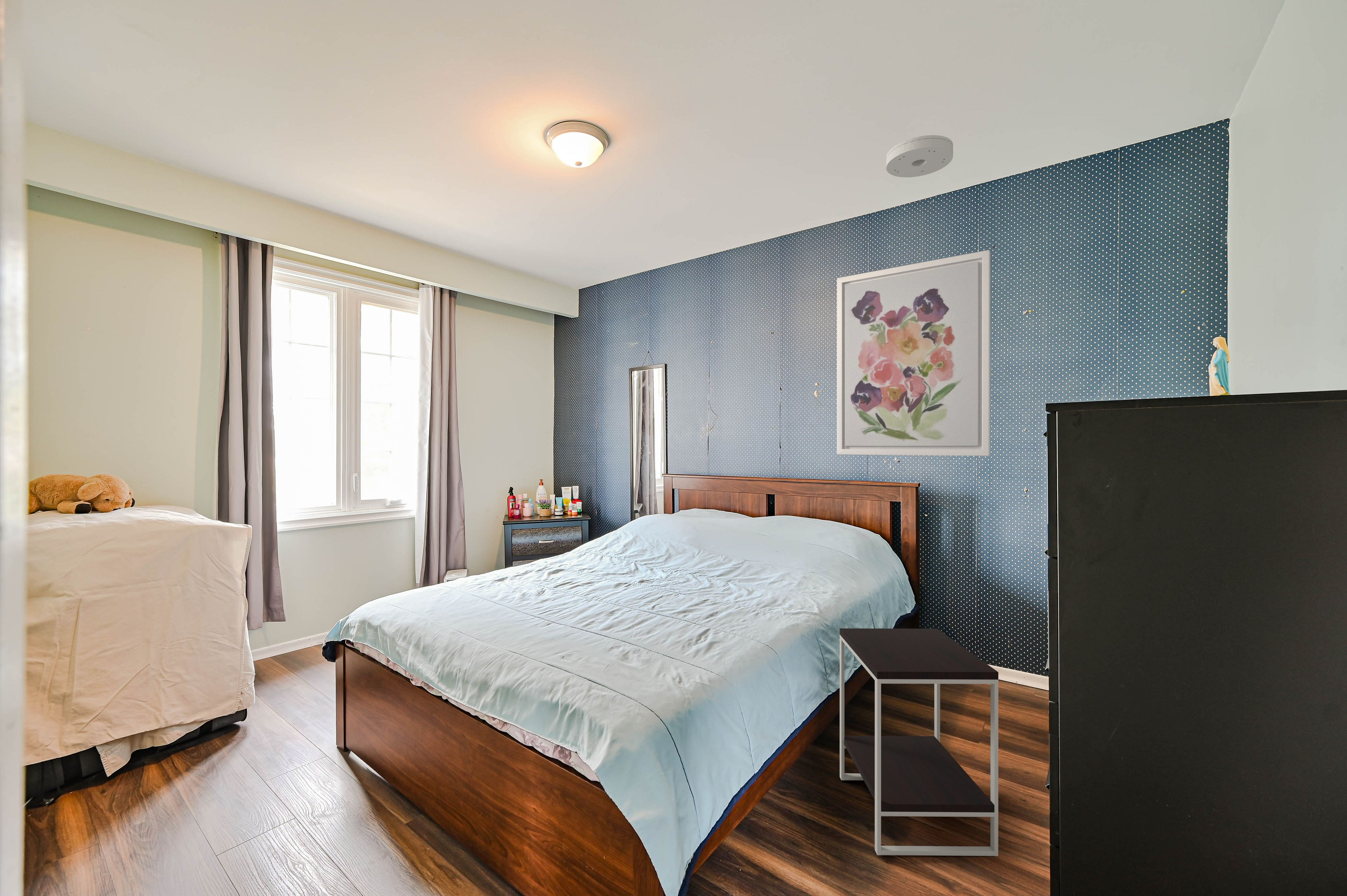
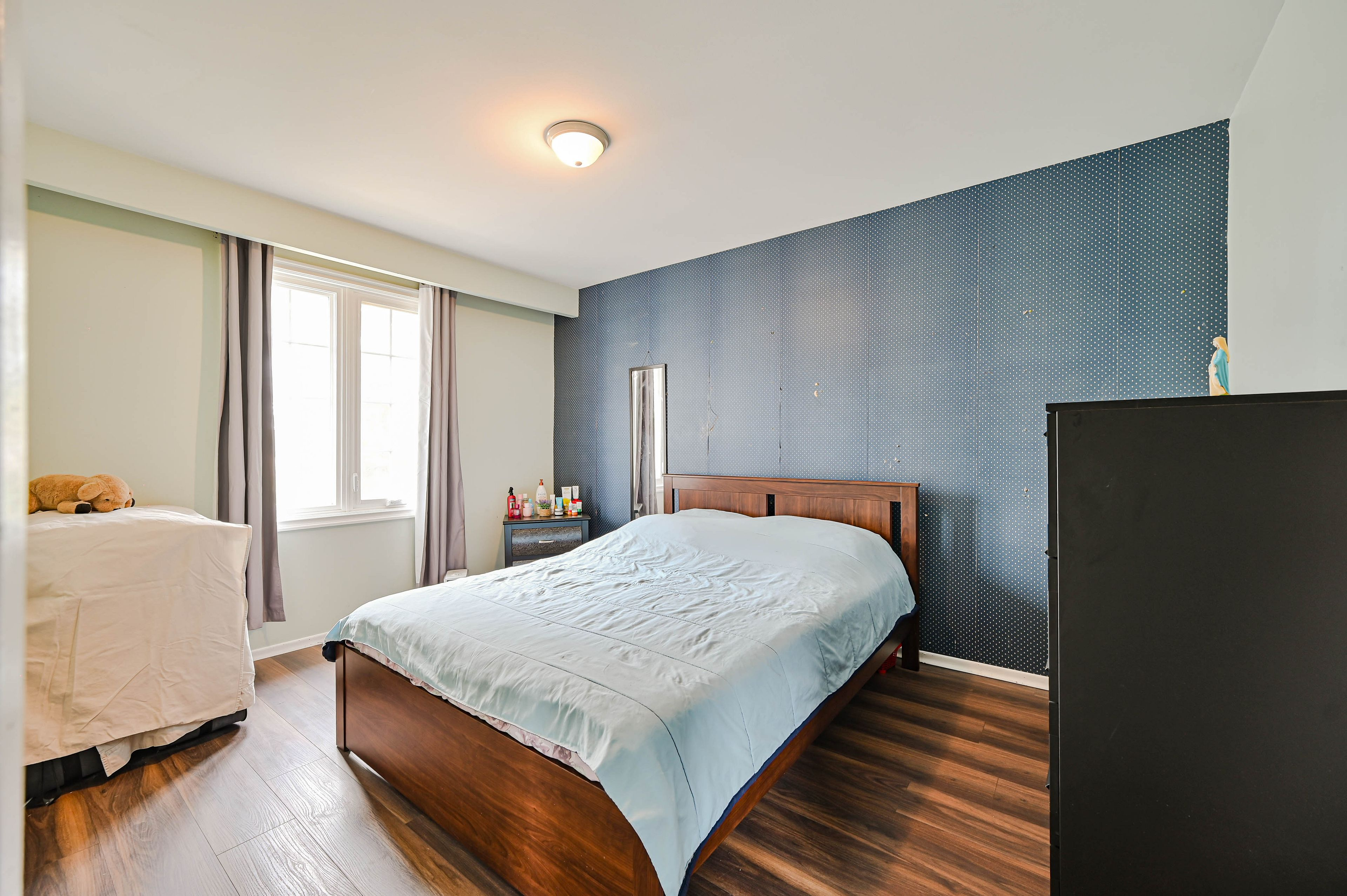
- side table (910, 736)
- smoke detector (919, 157)
- wall art (908, 361)
